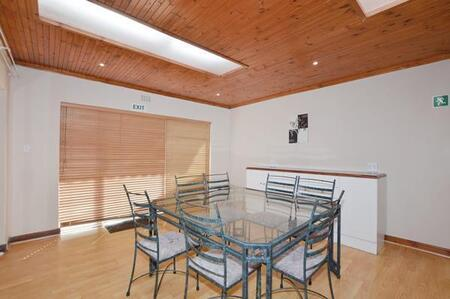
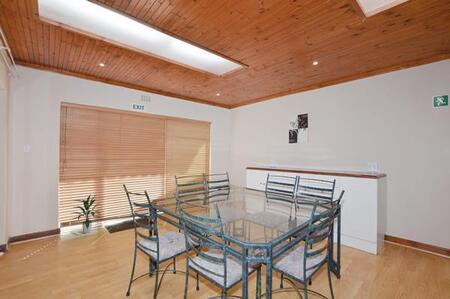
+ indoor plant (86, 213)
